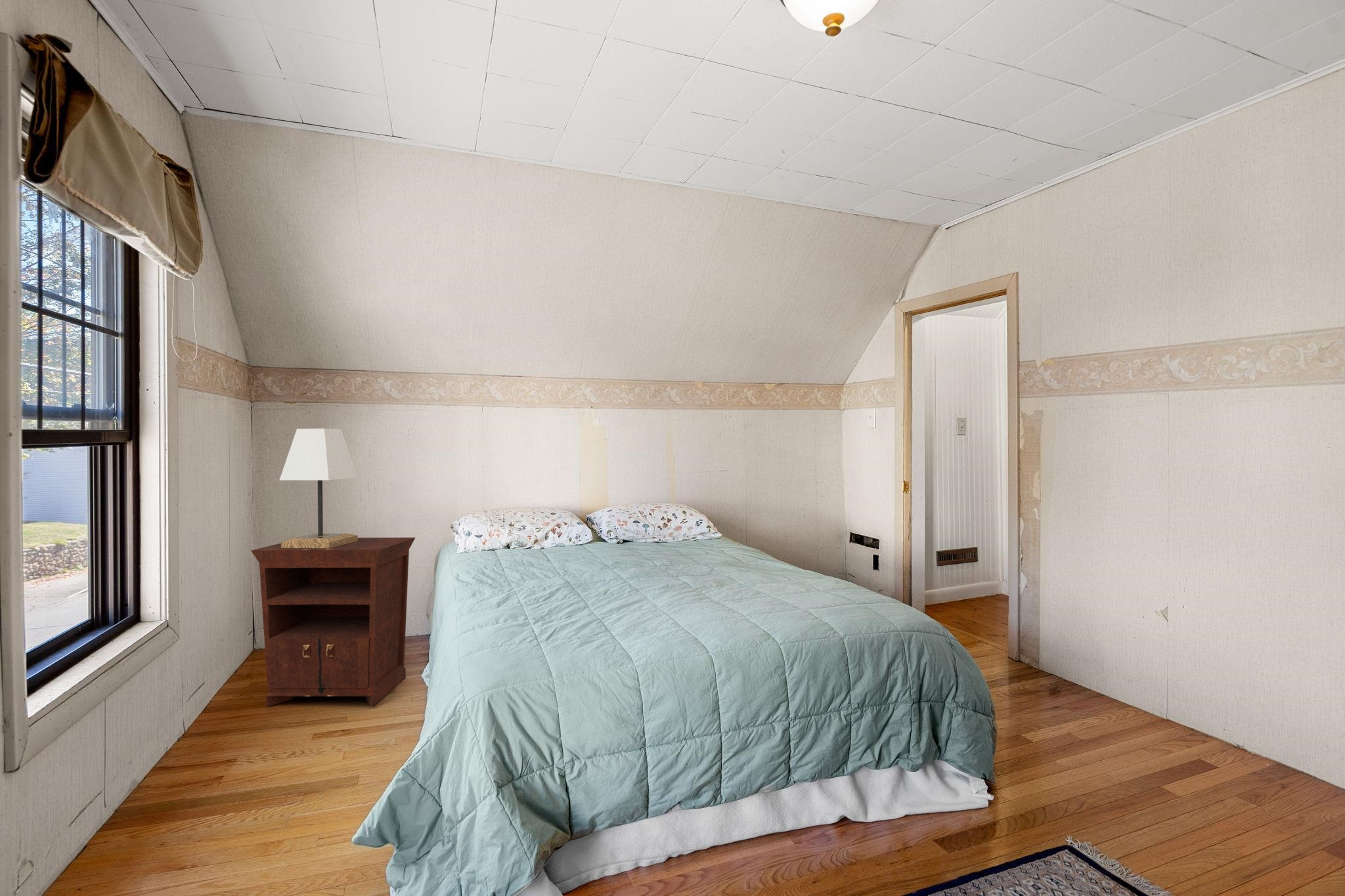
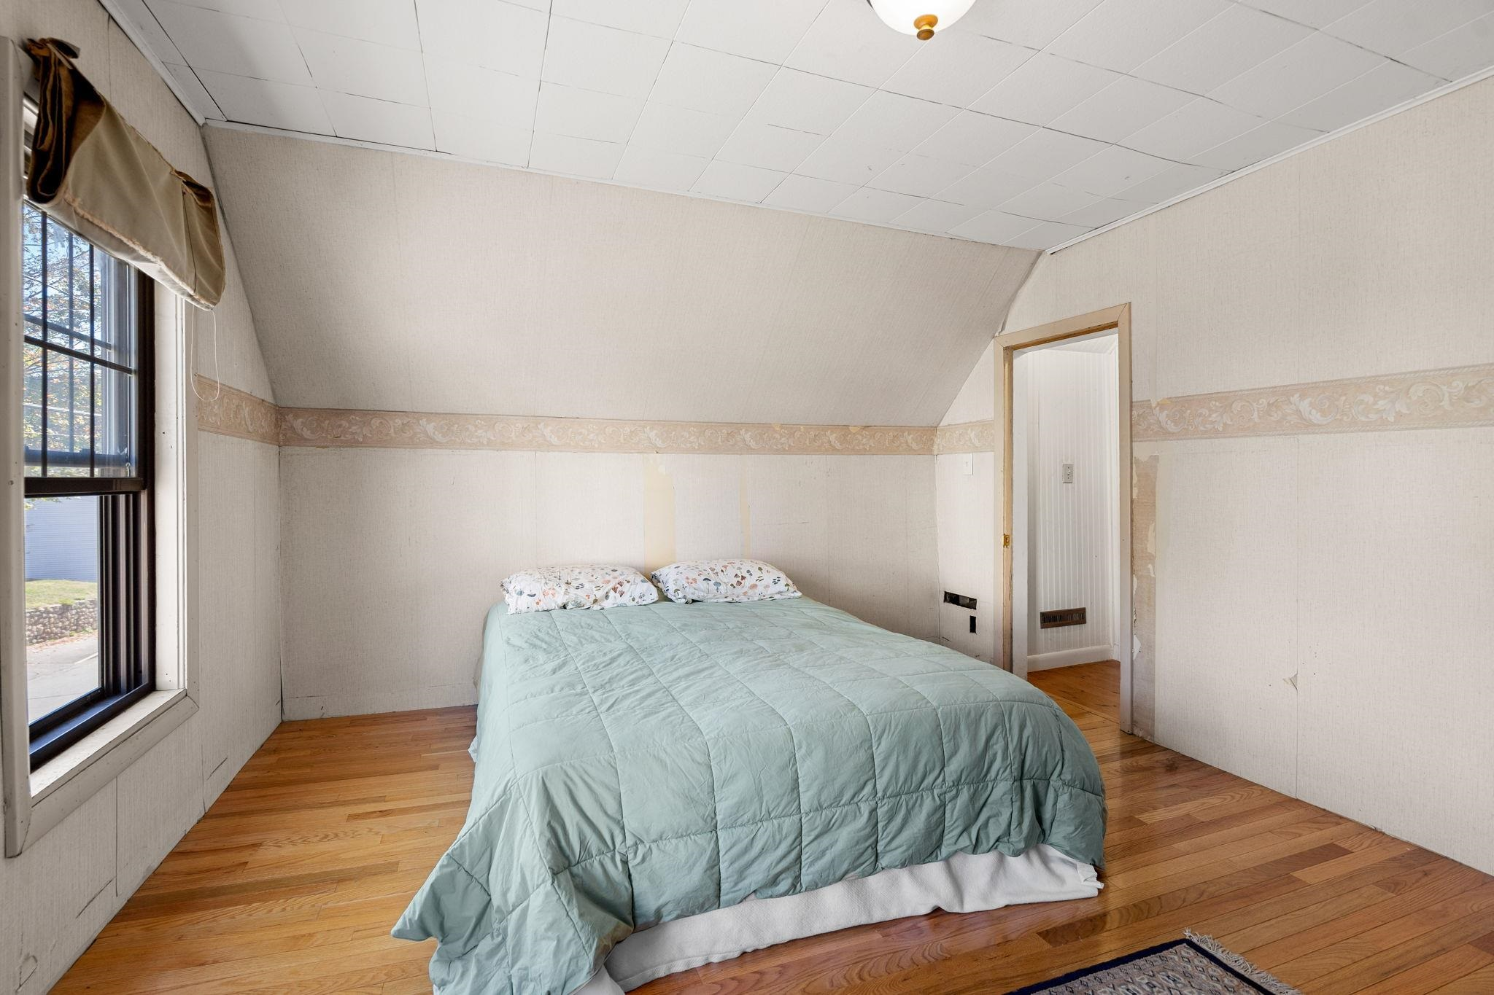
- lamp (320, 486)
- nightstand (338, 618)
